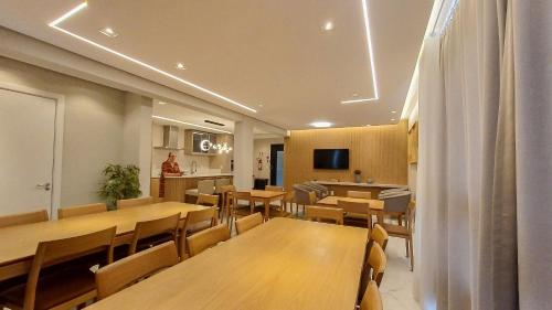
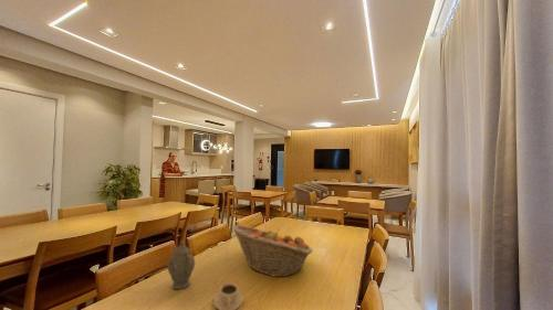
+ cup (228, 295)
+ fruit basket (270, 245)
+ chinaware (181, 261)
